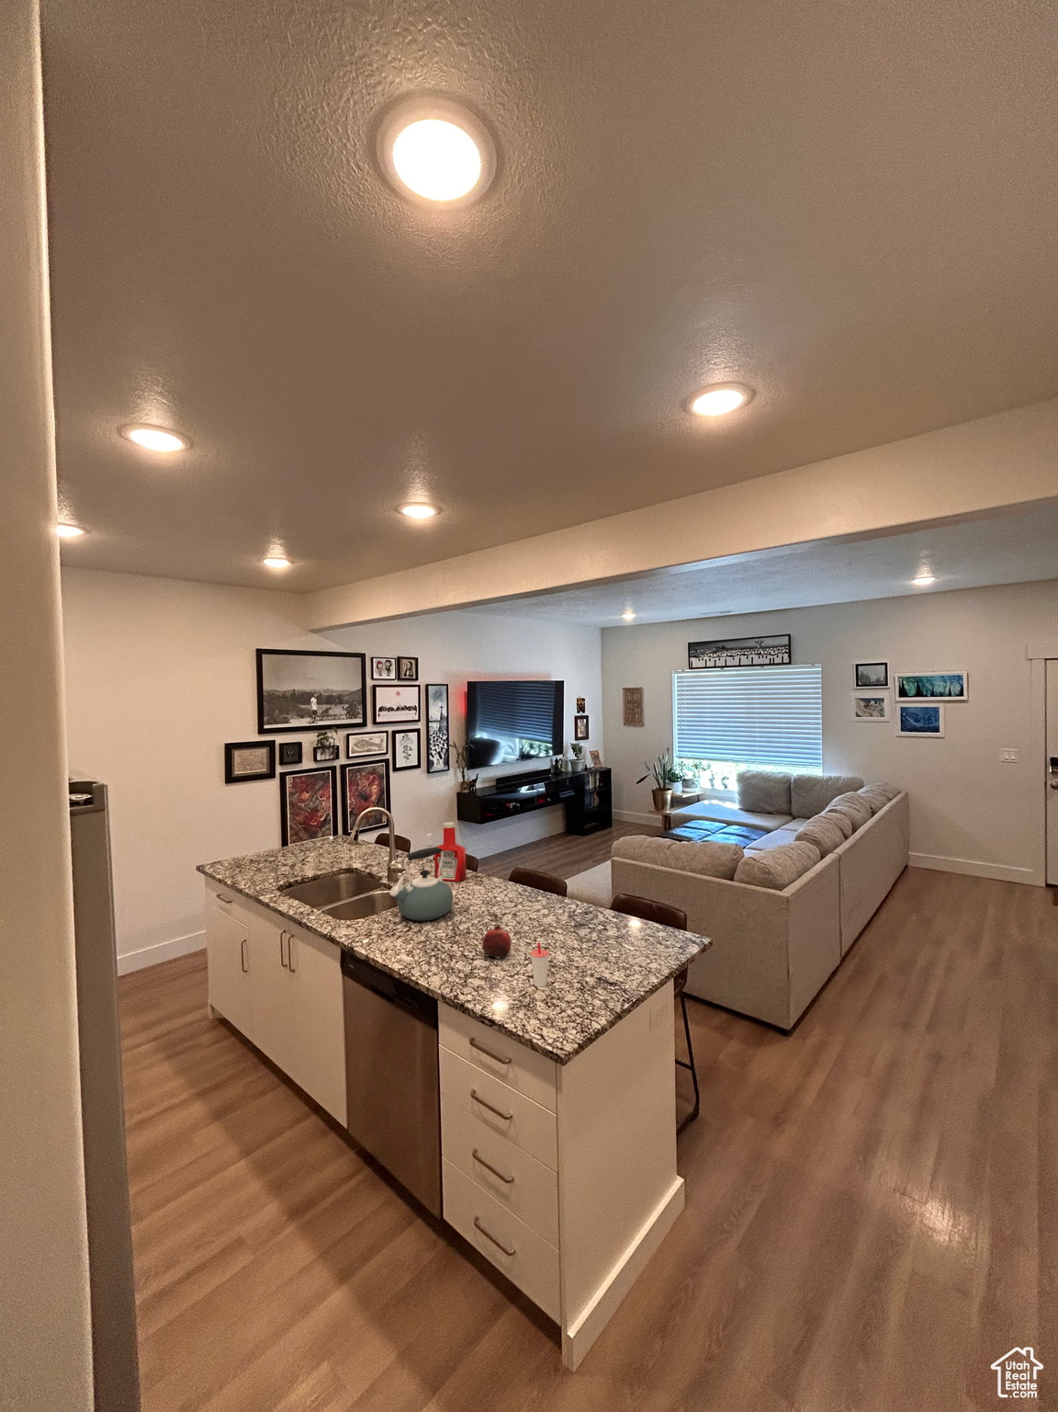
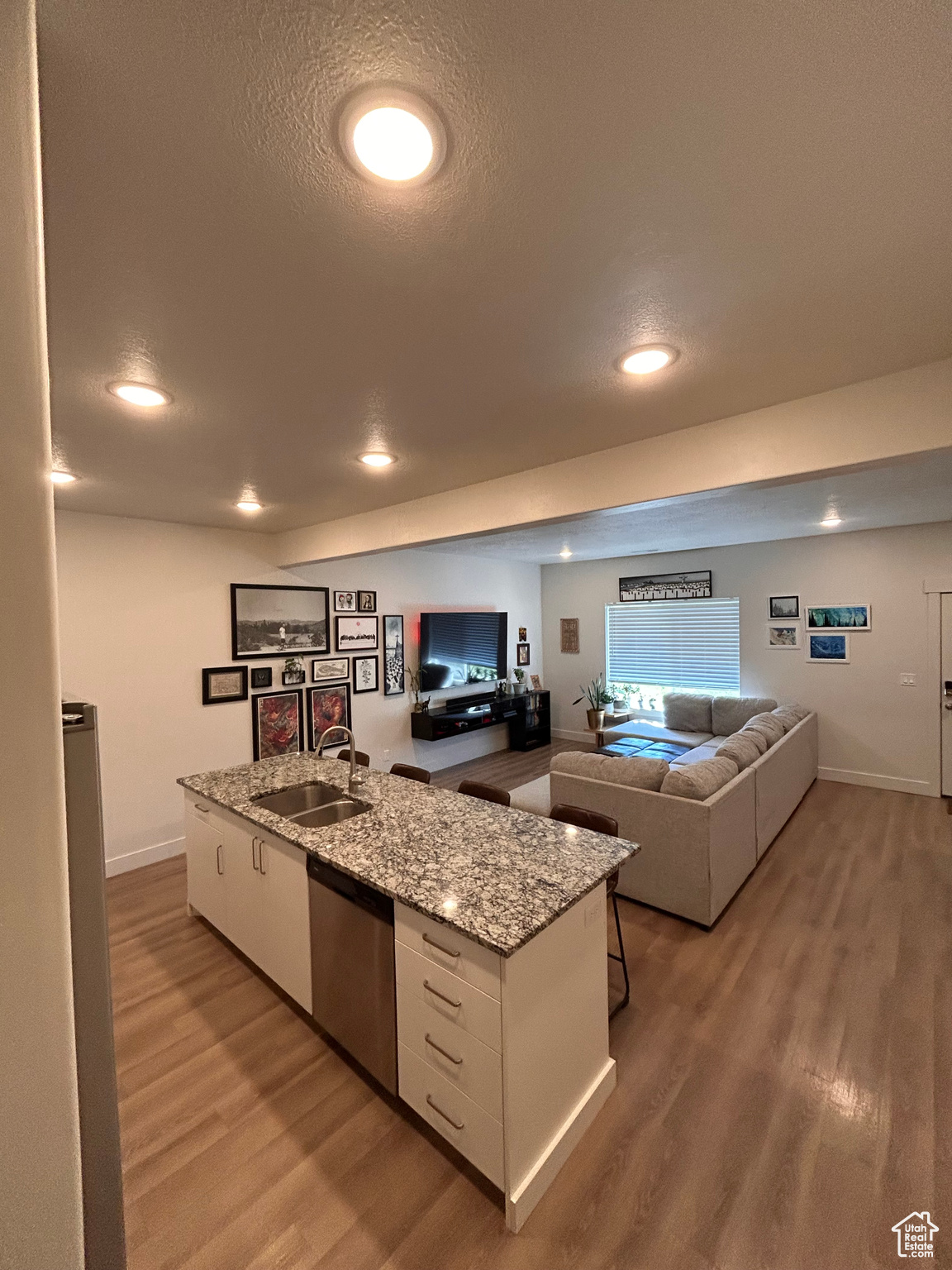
- soap bottle (449, 851)
- cup (539, 963)
- kettle (420, 883)
- fruit (497, 939)
